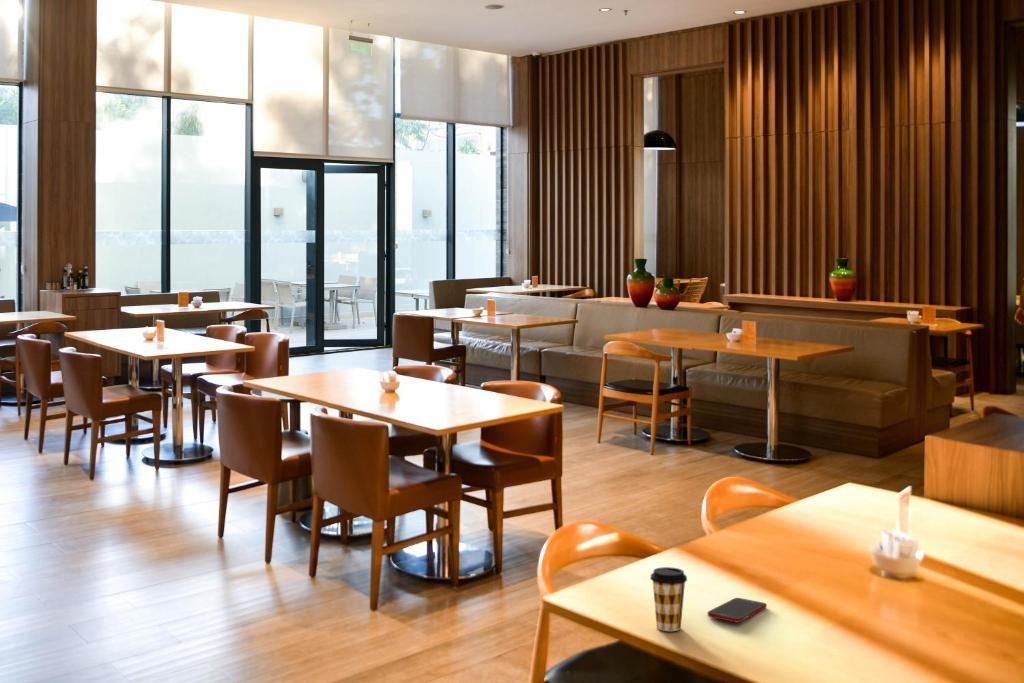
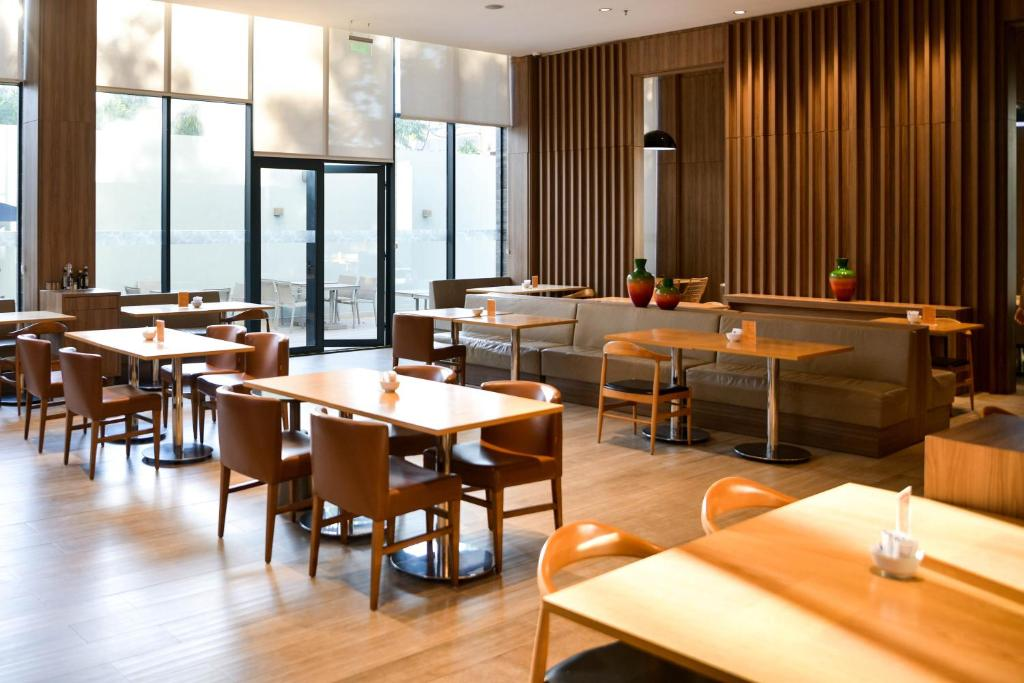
- cell phone (737, 610)
- coffee cup (668, 599)
